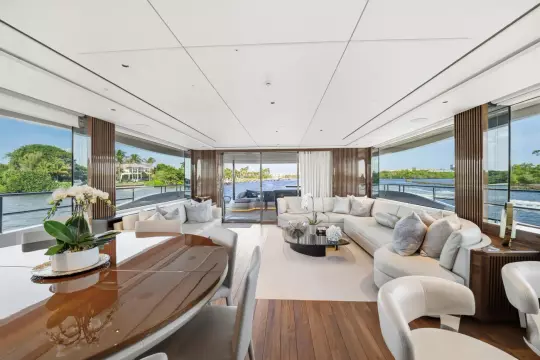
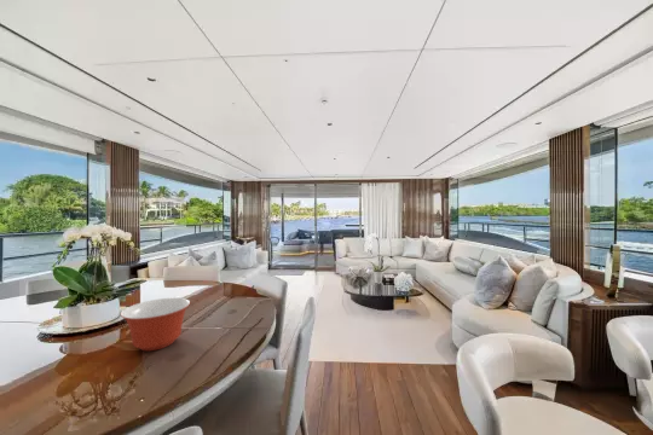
+ mixing bowl (157, 325)
